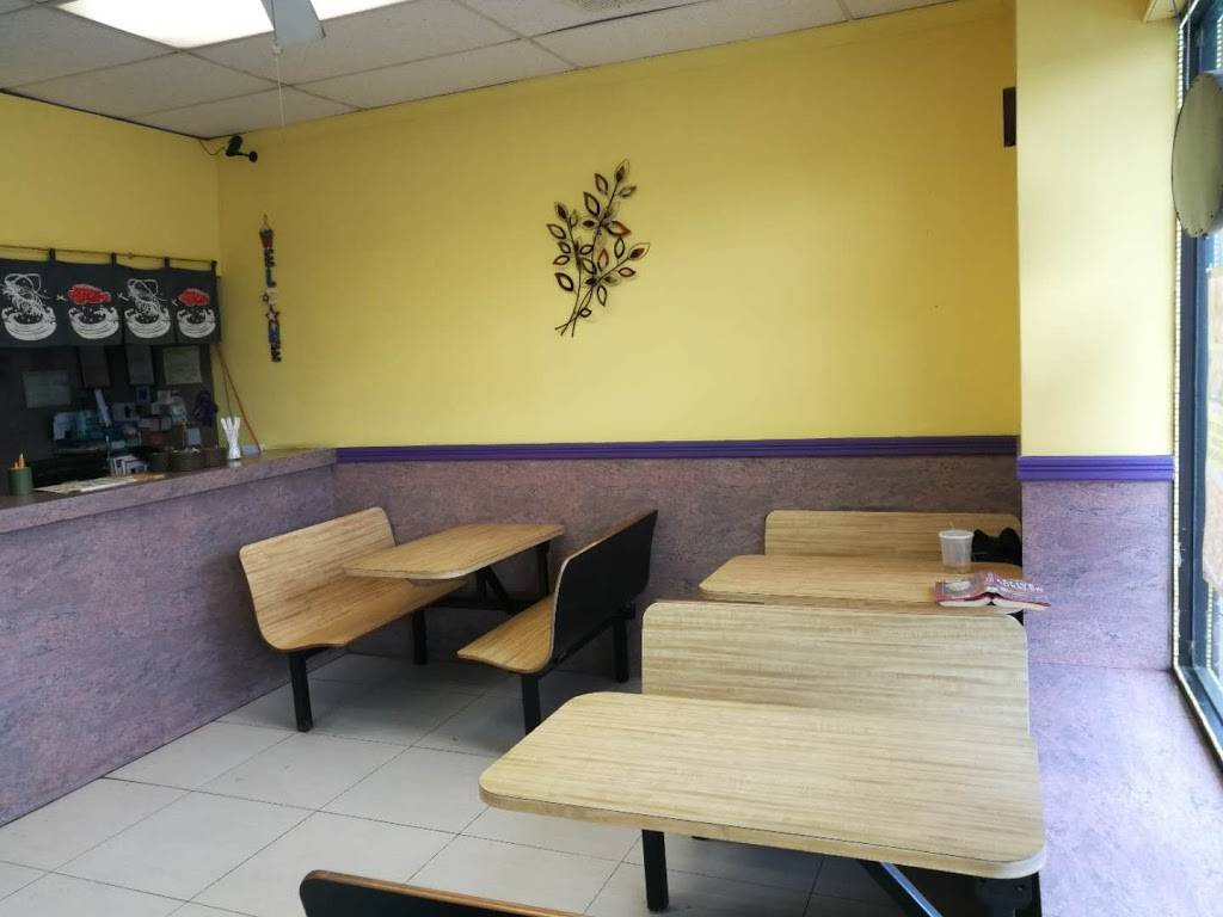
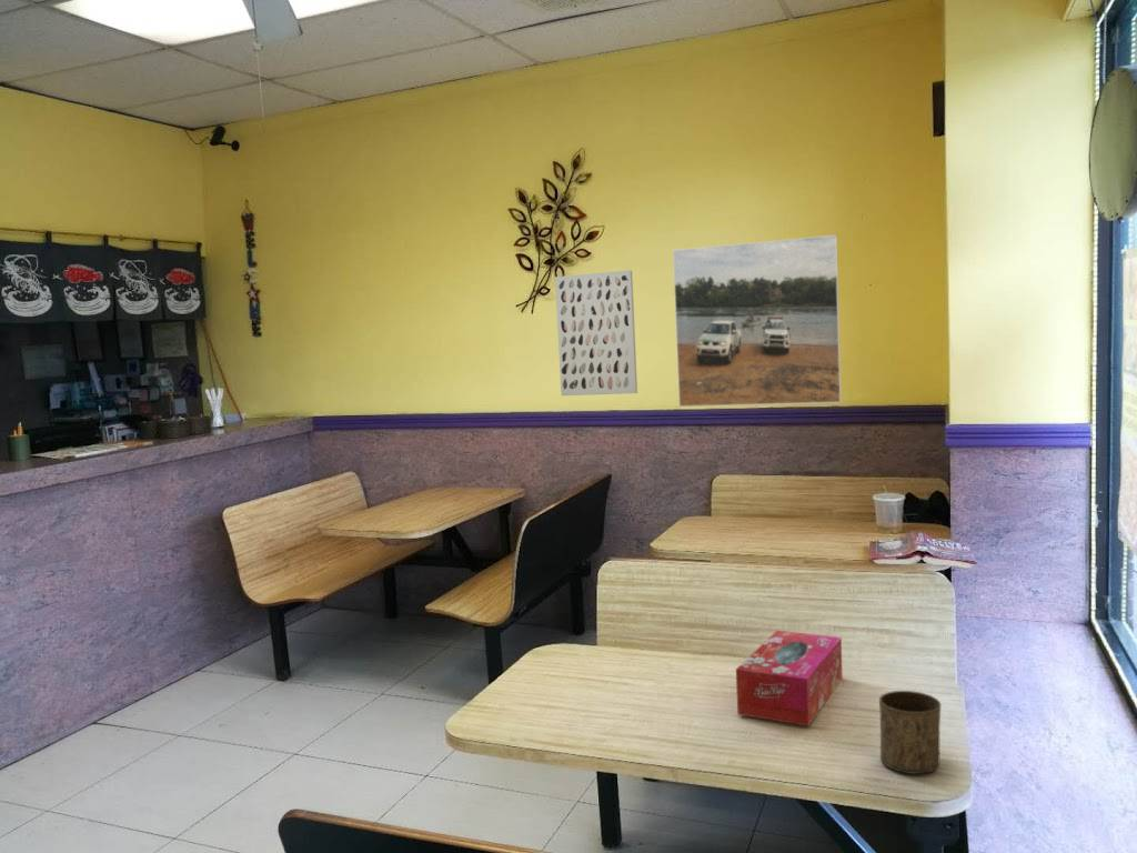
+ wall art (595, 334)
+ tissue box (791, 674)
+ cup (909, 732)
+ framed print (755, 324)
